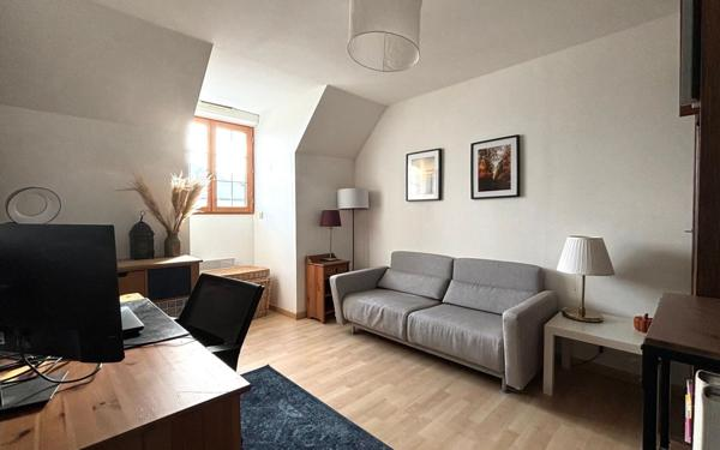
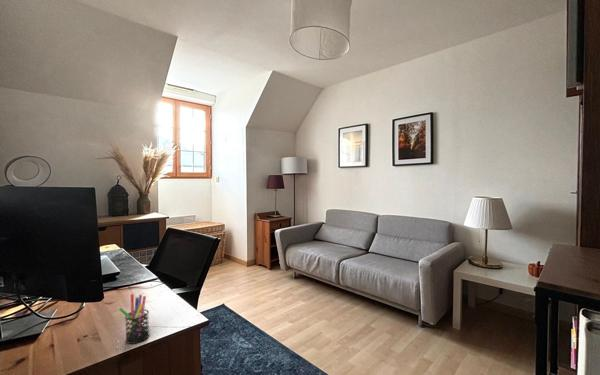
+ pen holder (134, 317)
